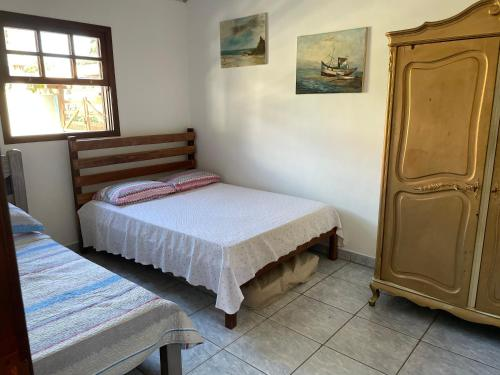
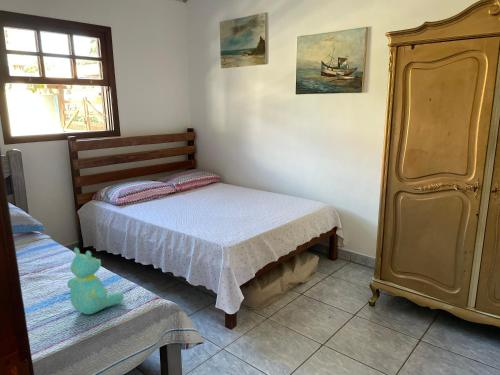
+ teddy bear (94, 277)
